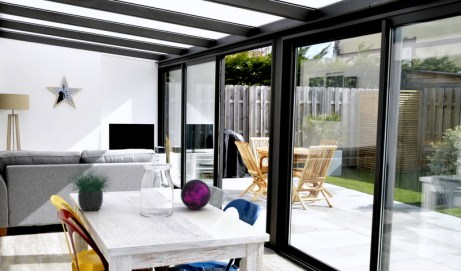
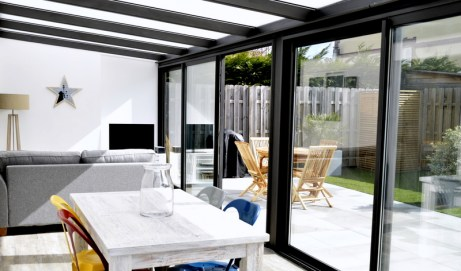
- decorative orb (195, 194)
- potted plant (90, 182)
